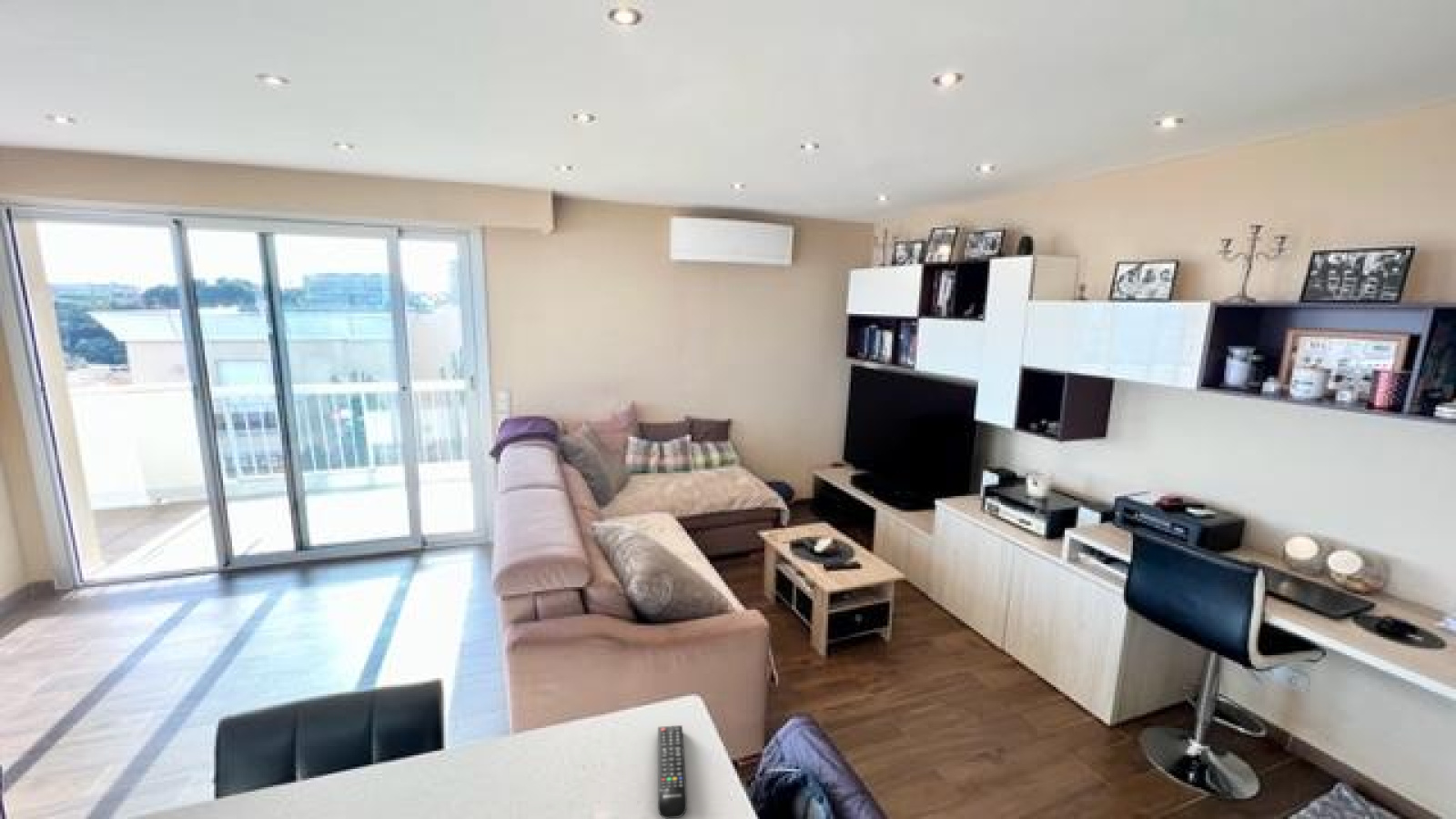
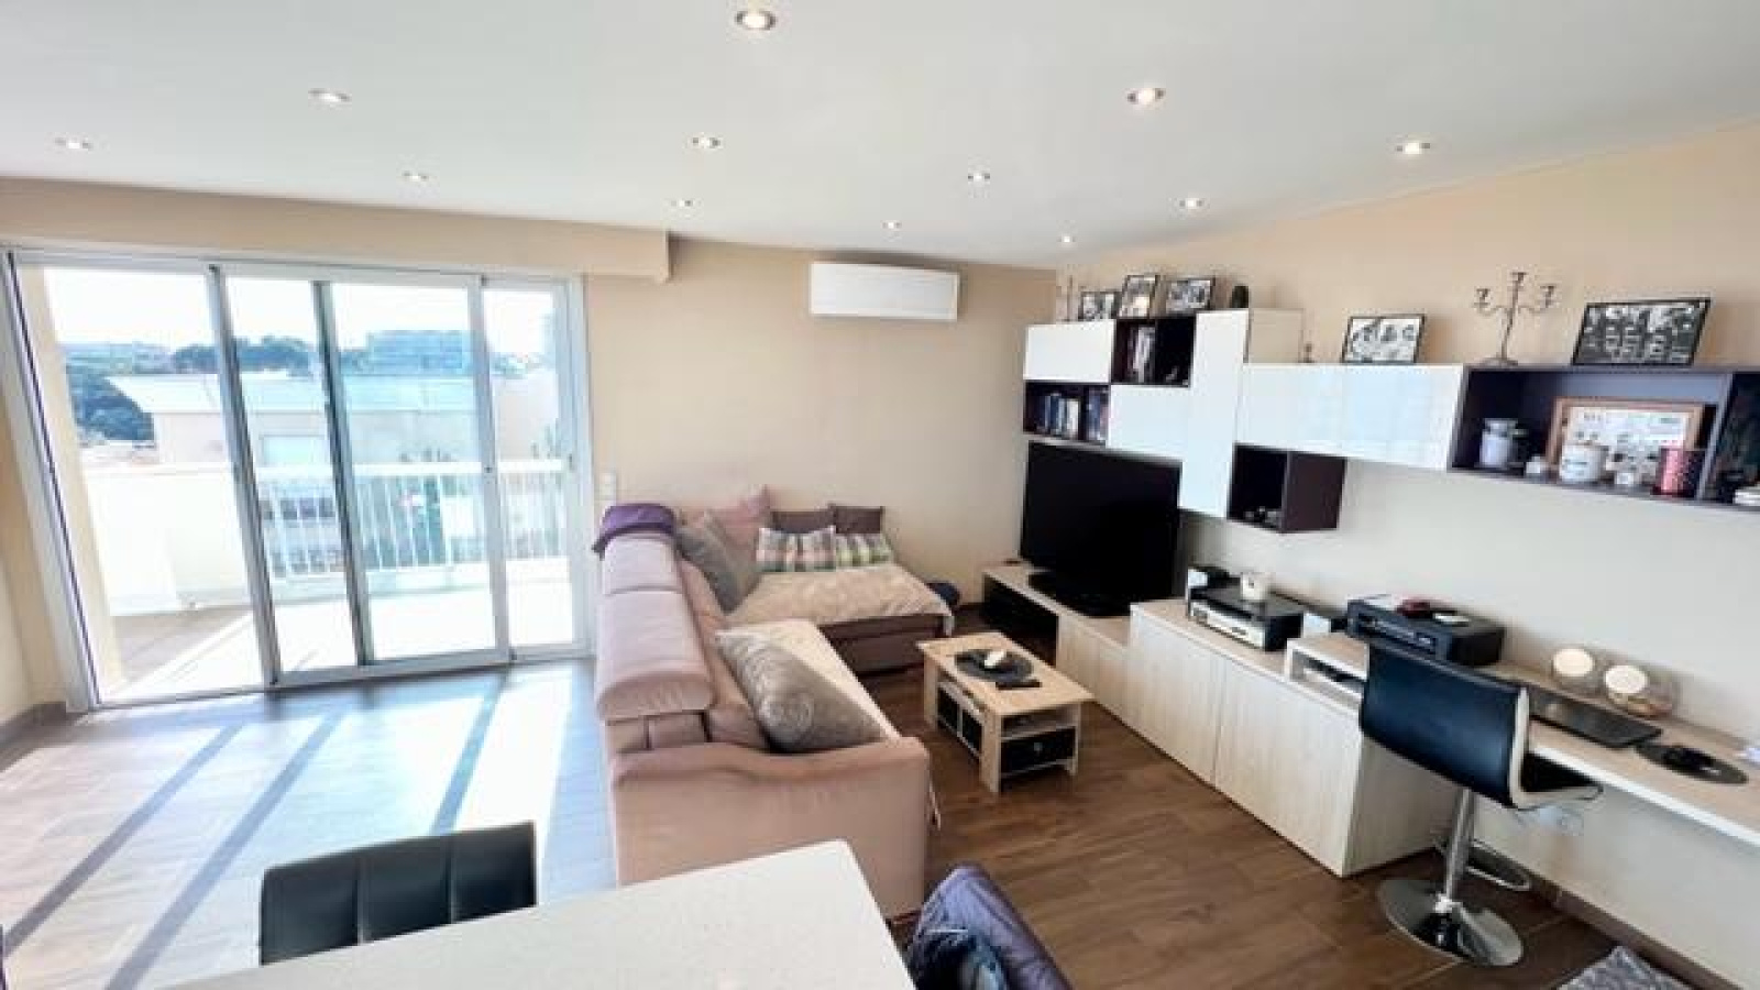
- remote control (671, 764)
